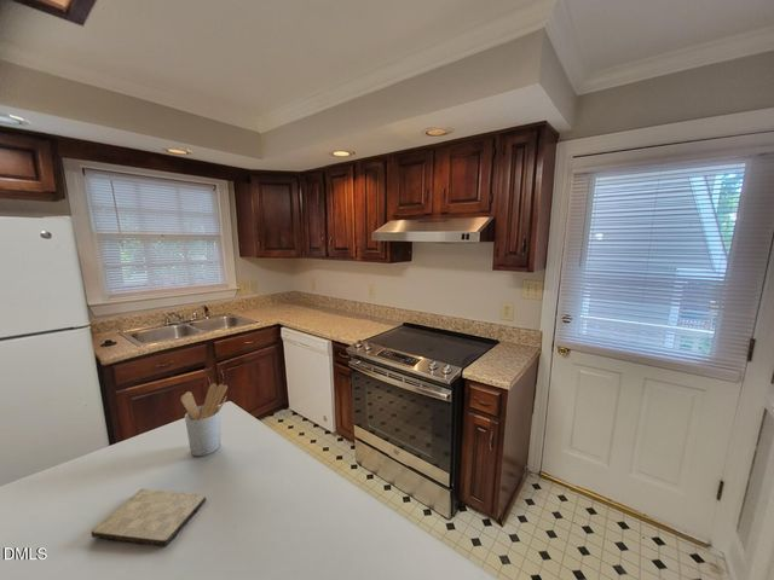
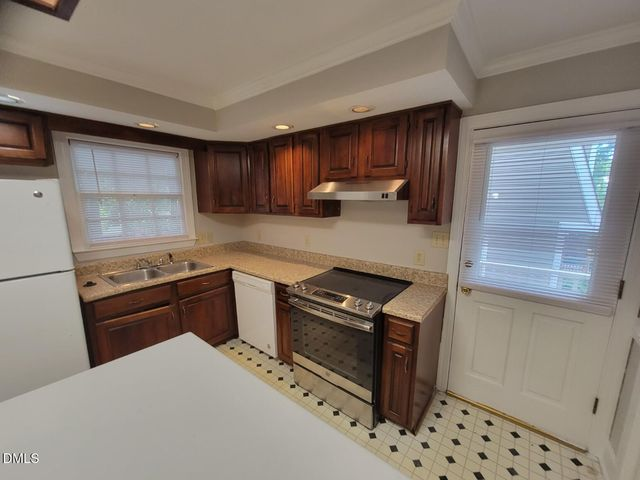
- utensil holder (208, 416)
- cutting board (152, 514)
